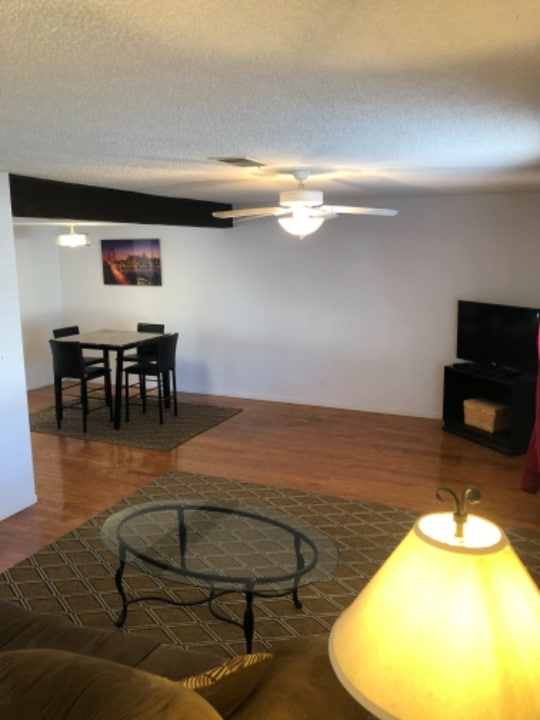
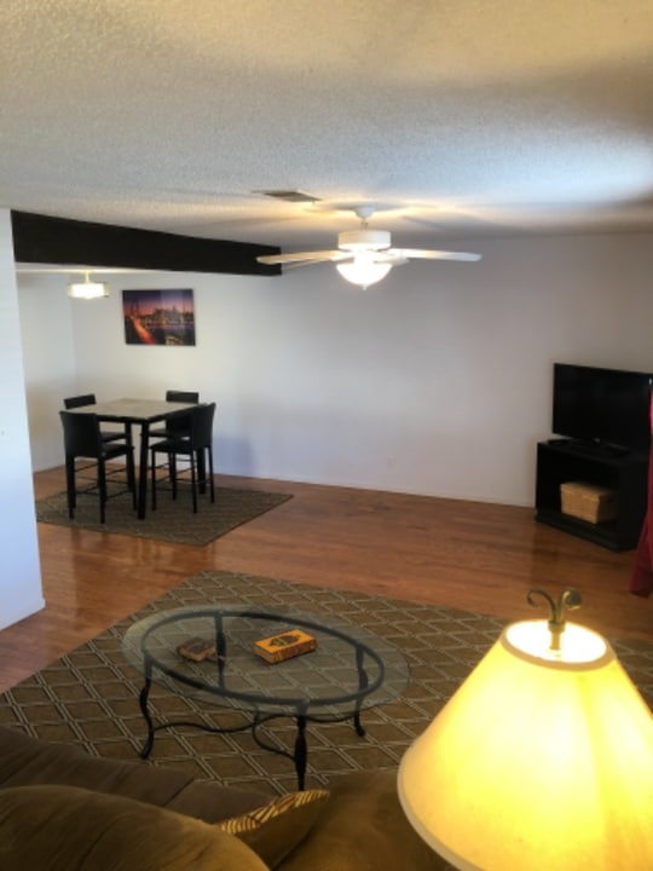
+ hardback book (285, 646)
+ book (206, 651)
